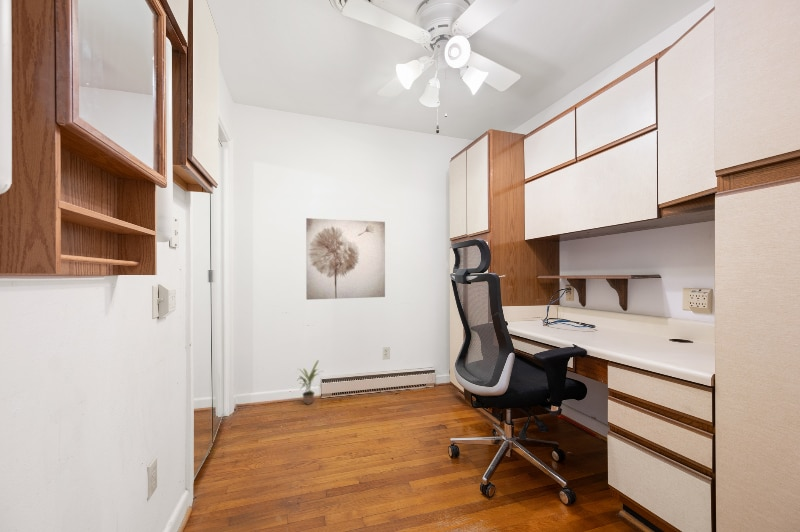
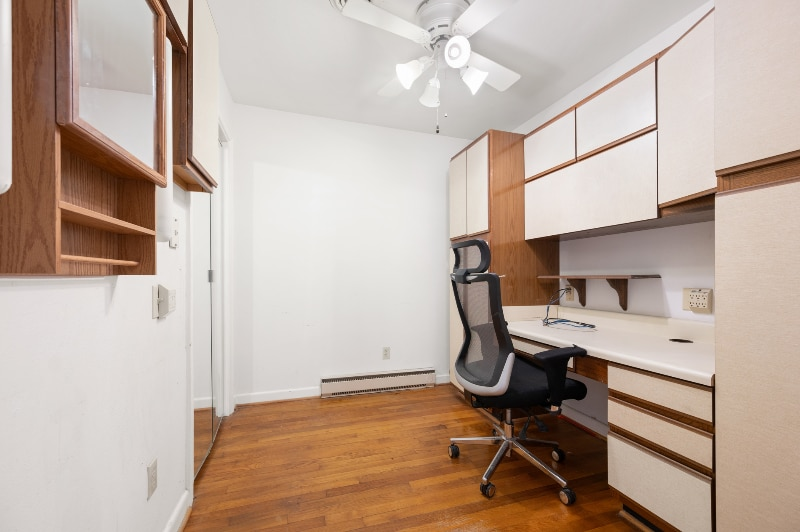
- potted plant (310, 383)
- wall art (347, 259)
